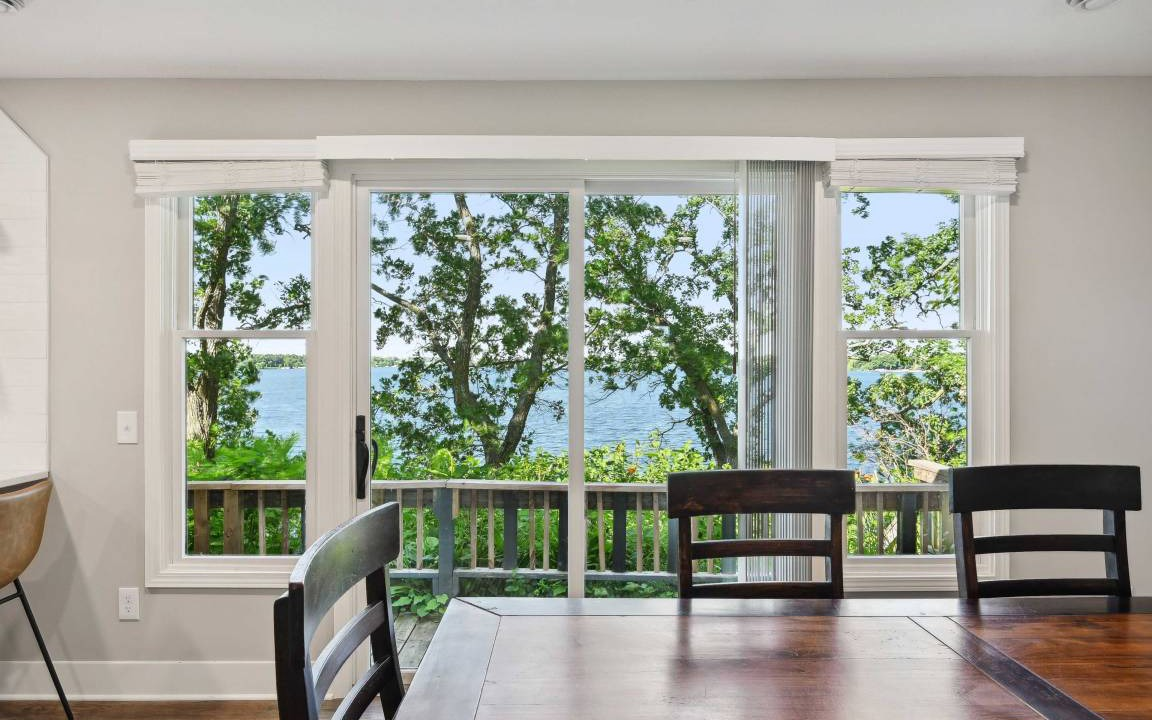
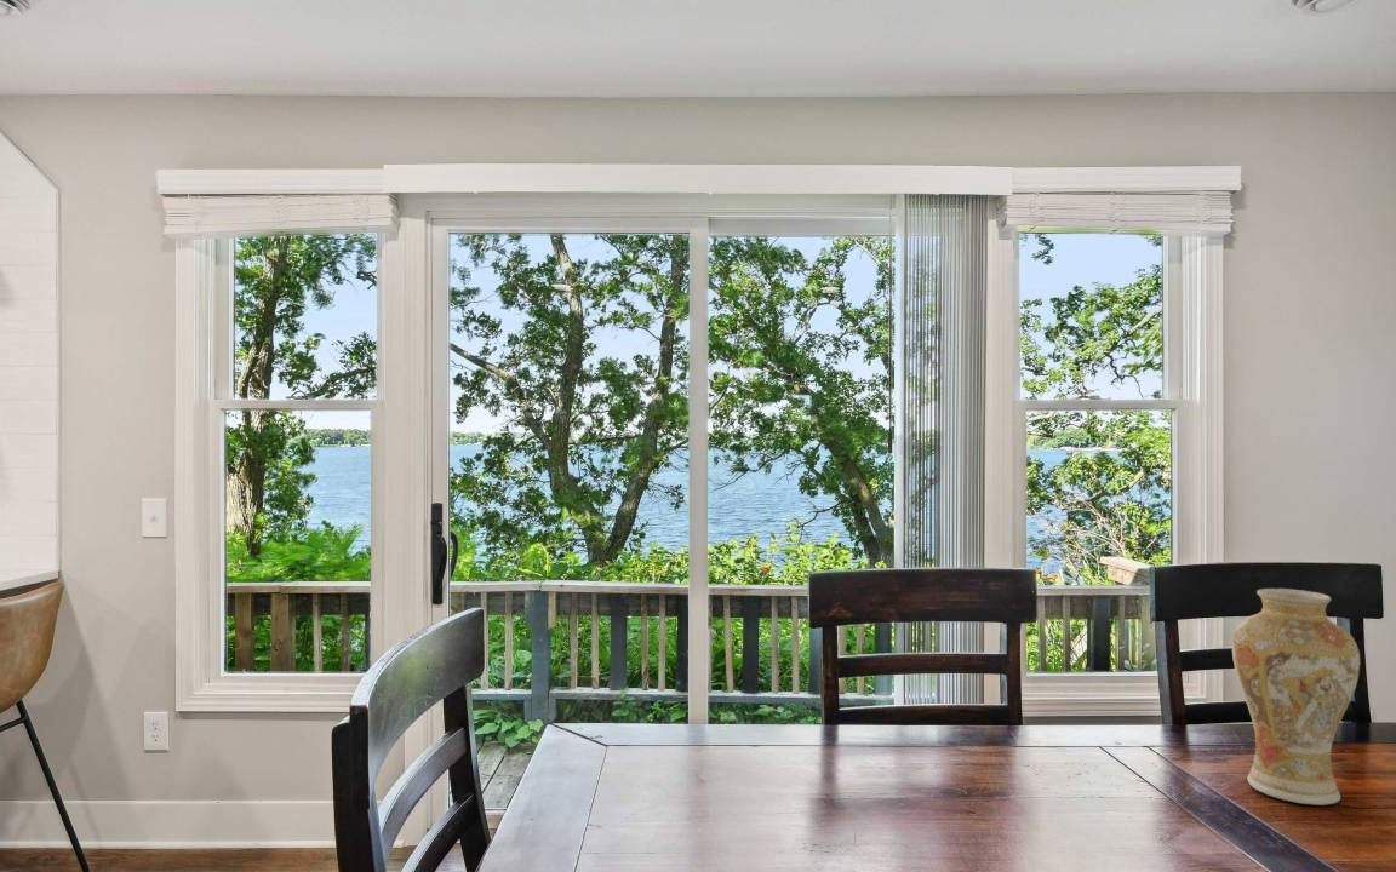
+ vase (1294, 692)
